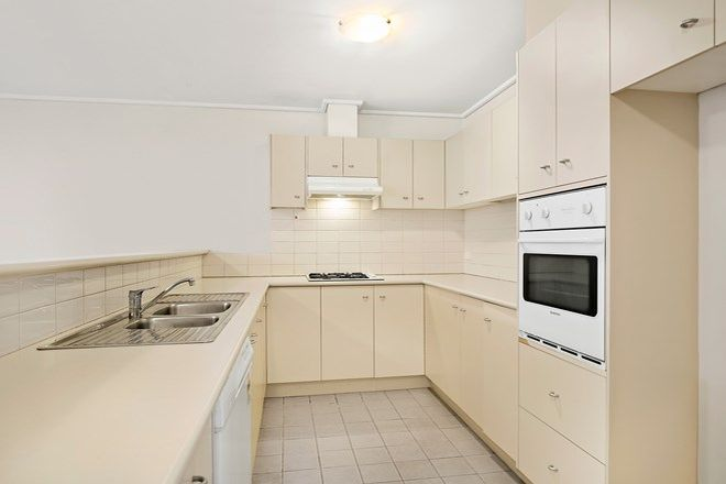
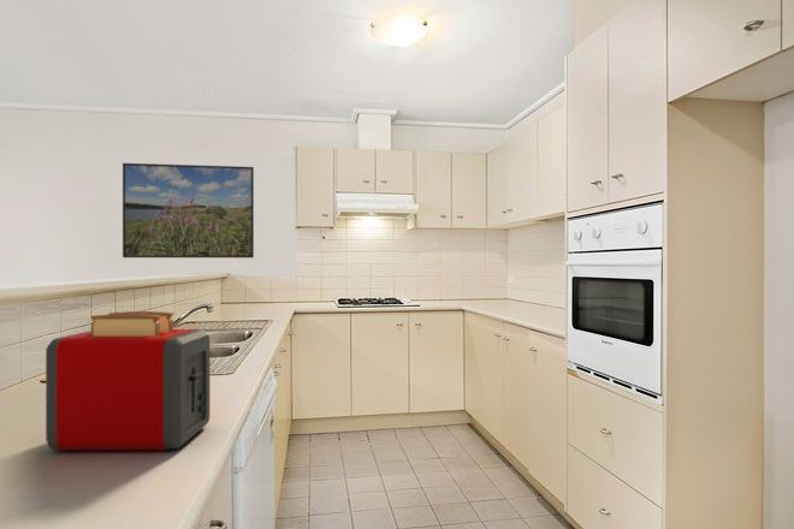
+ toaster (135, 375)
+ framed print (189, 210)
